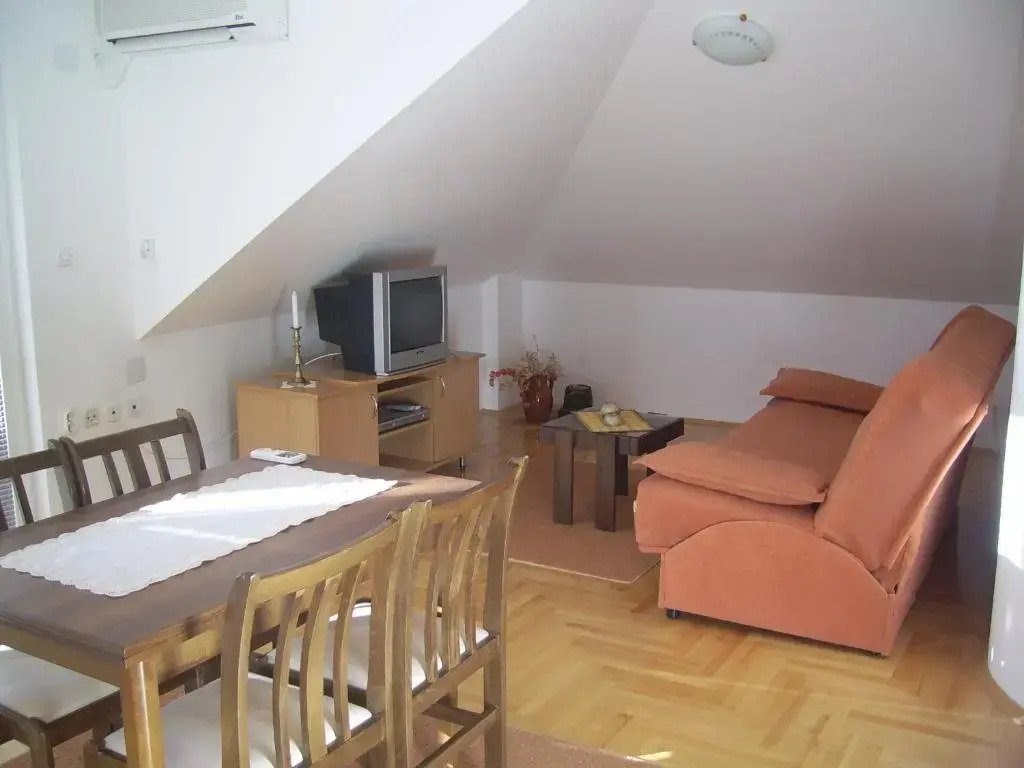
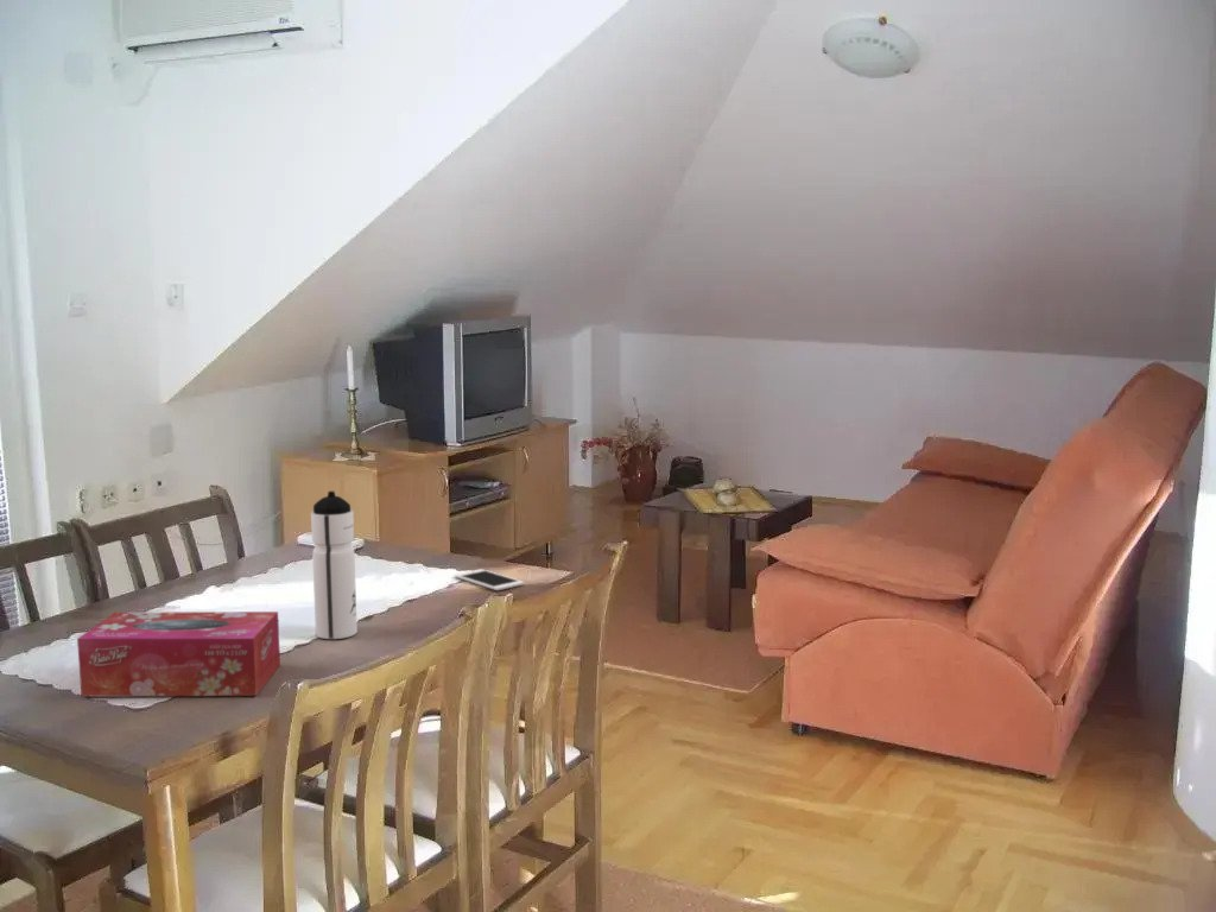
+ water bottle (334, 563)
+ cell phone (488, 580)
+ tissue box (183, 652)
